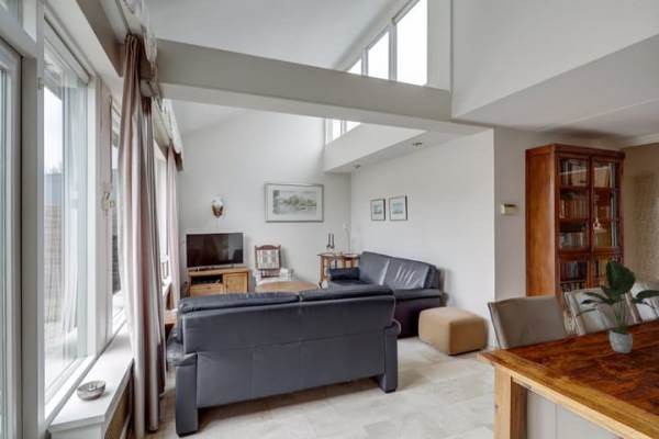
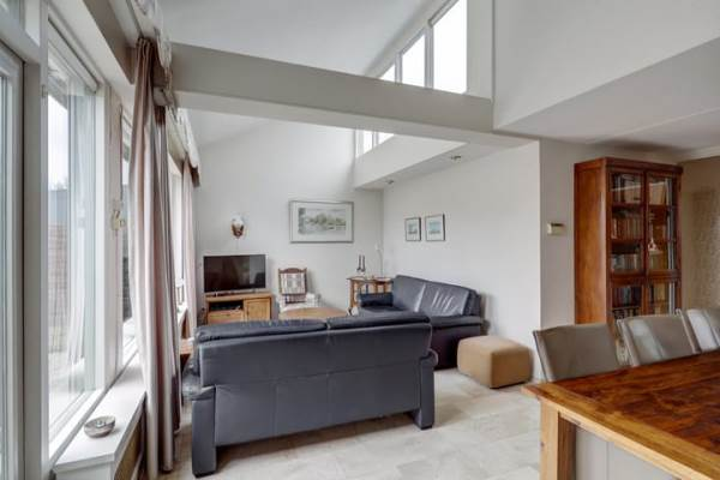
- potted plant (617, 303)
